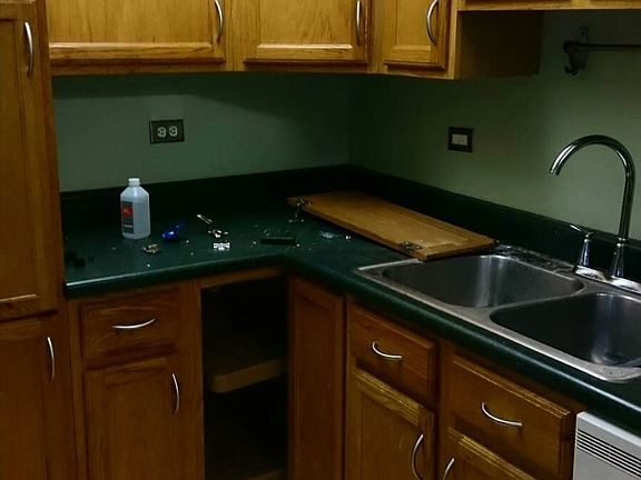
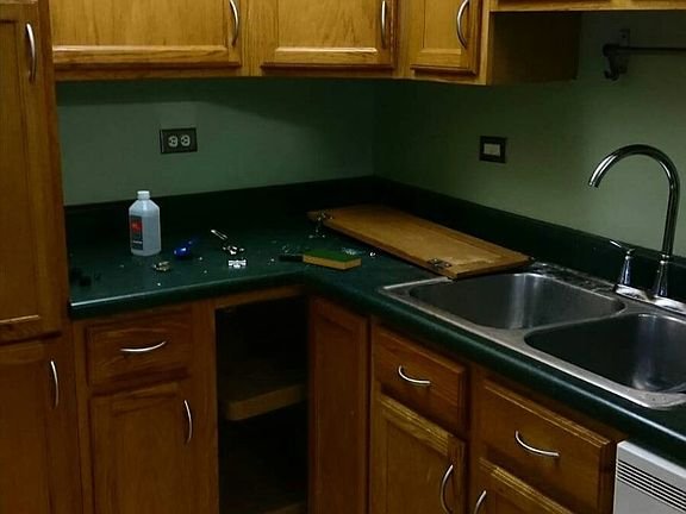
+ dish sponge (331, 258)
